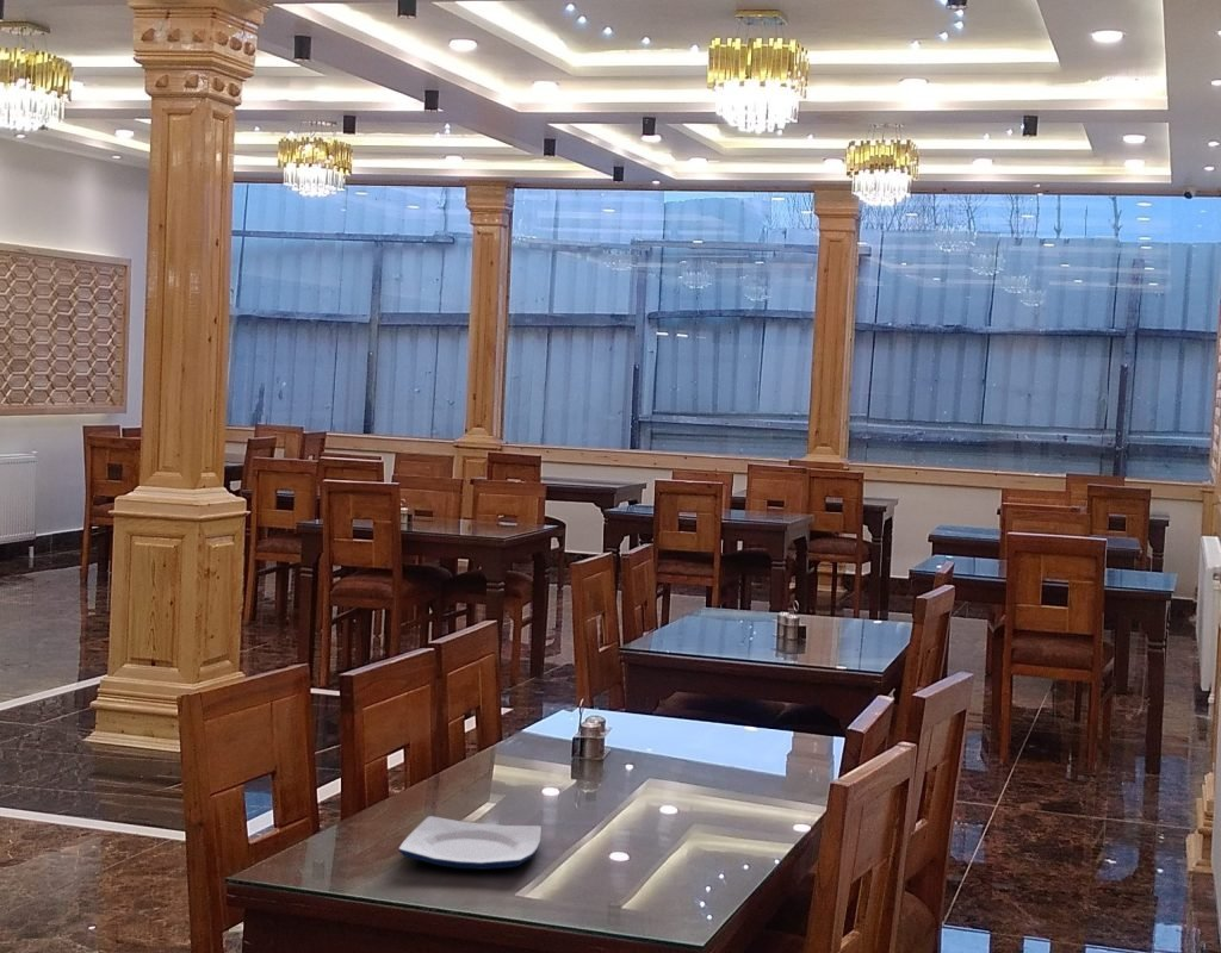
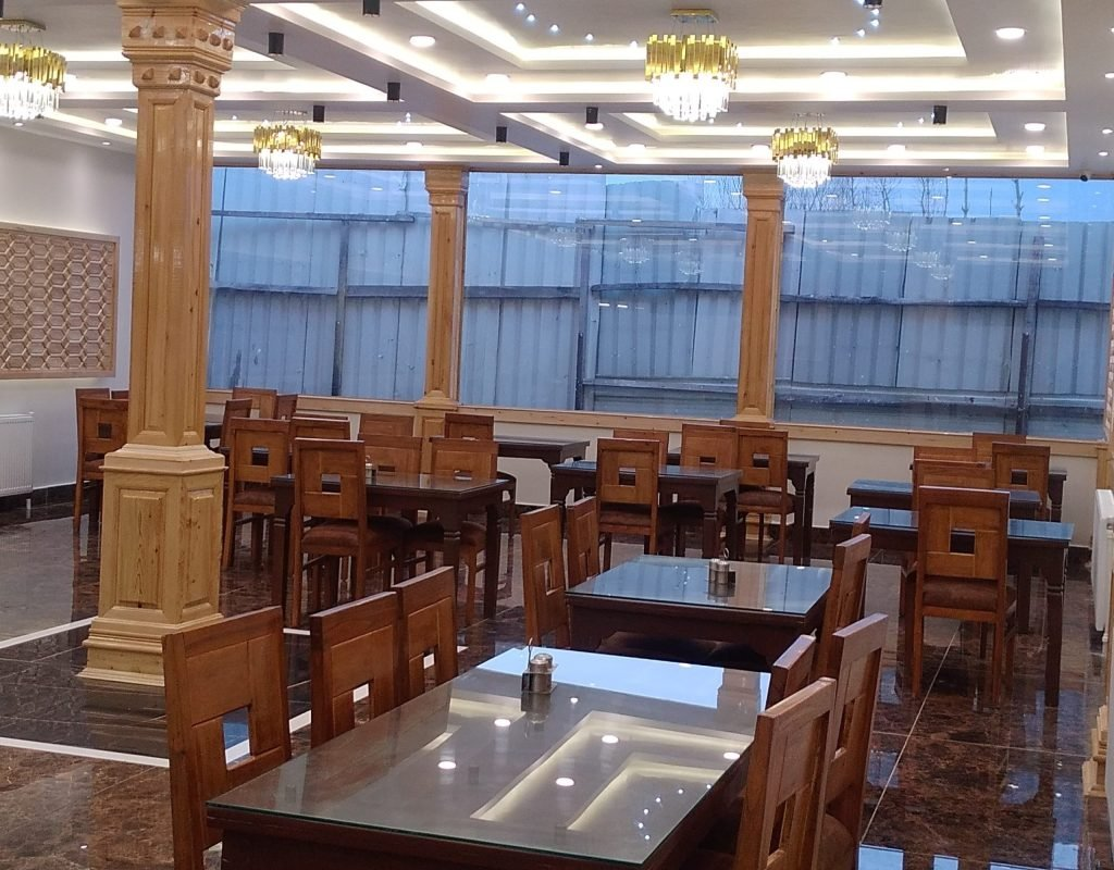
- plate (471, 845)
